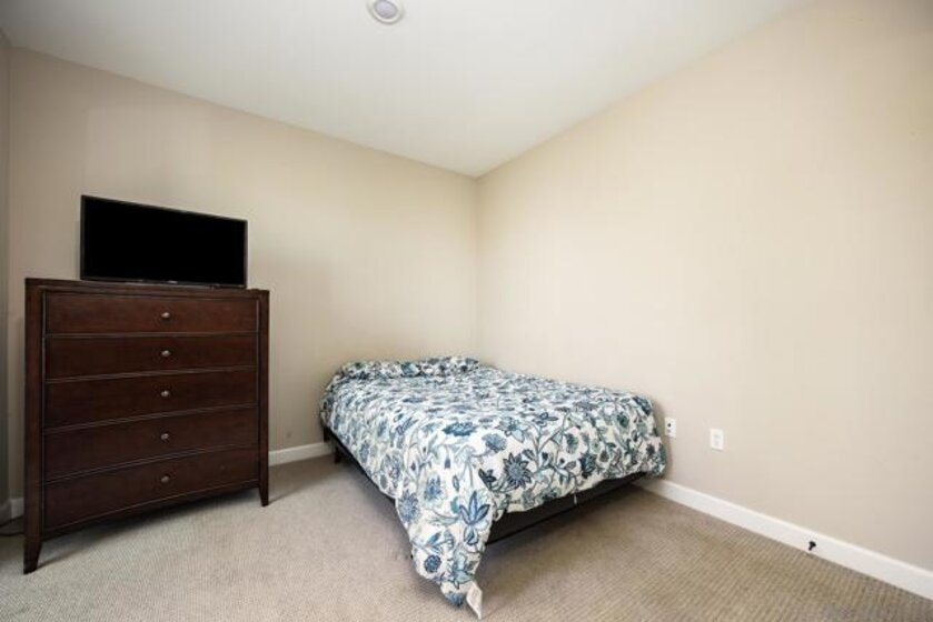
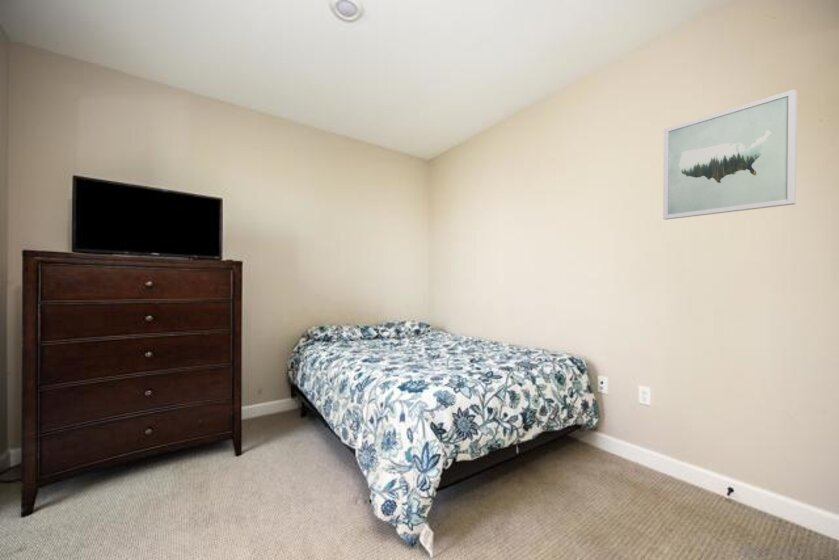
+ wall art (722, 162)
